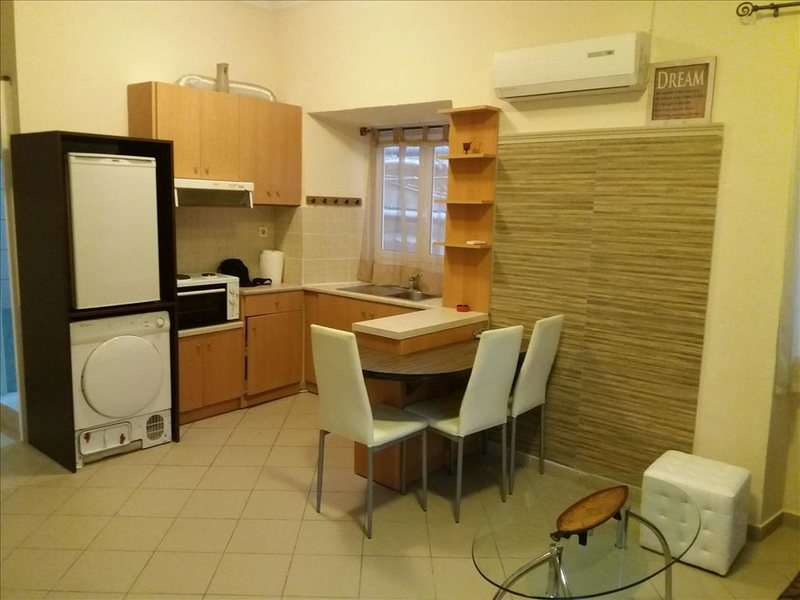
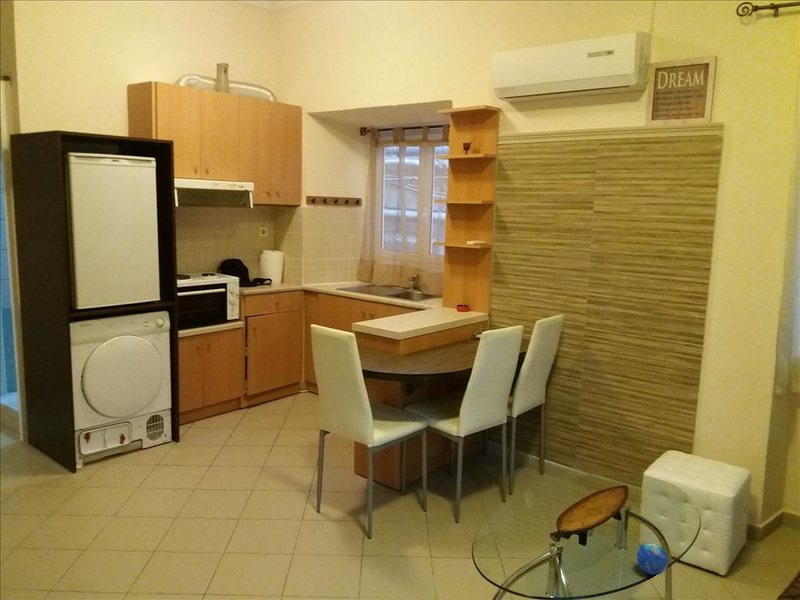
+ decorative orb (652, 558)
